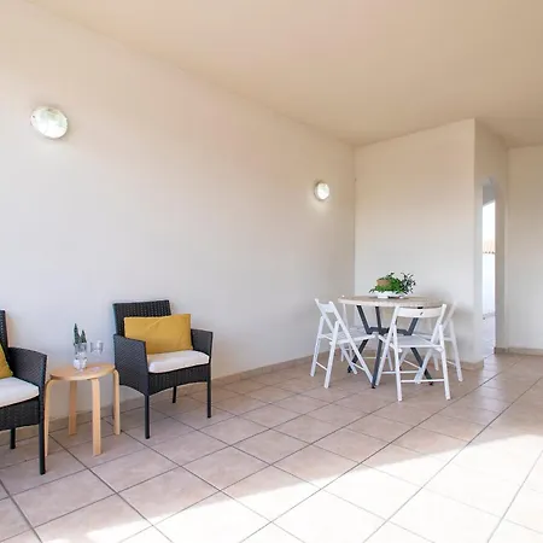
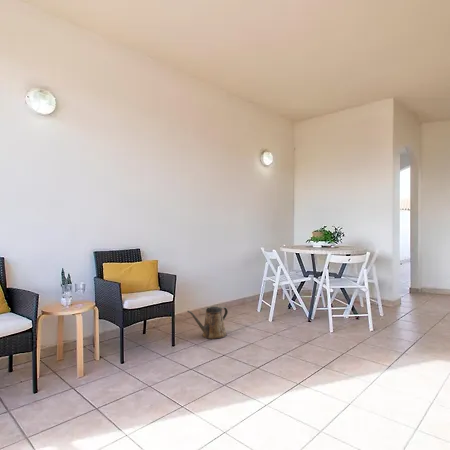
+ watering can (208, 321)
